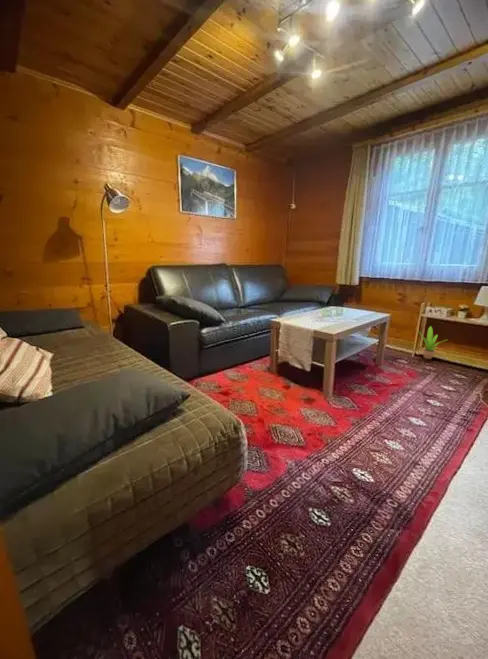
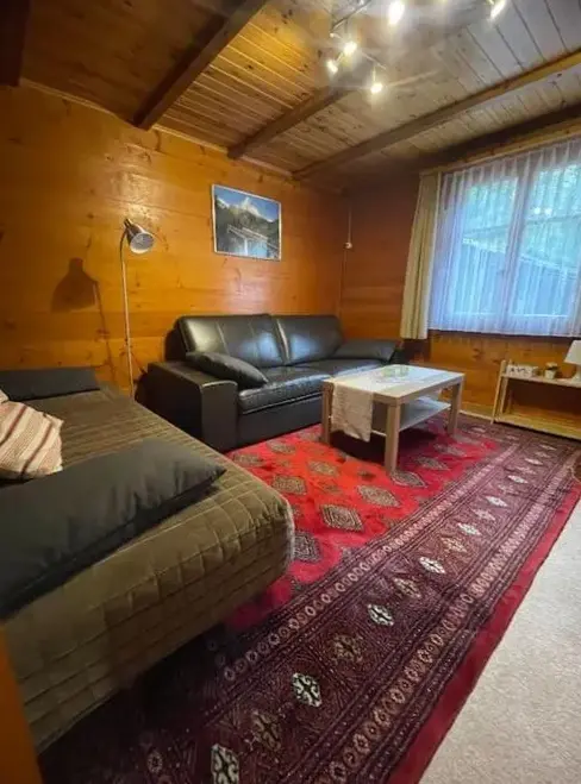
- potted plant (431, 344)
